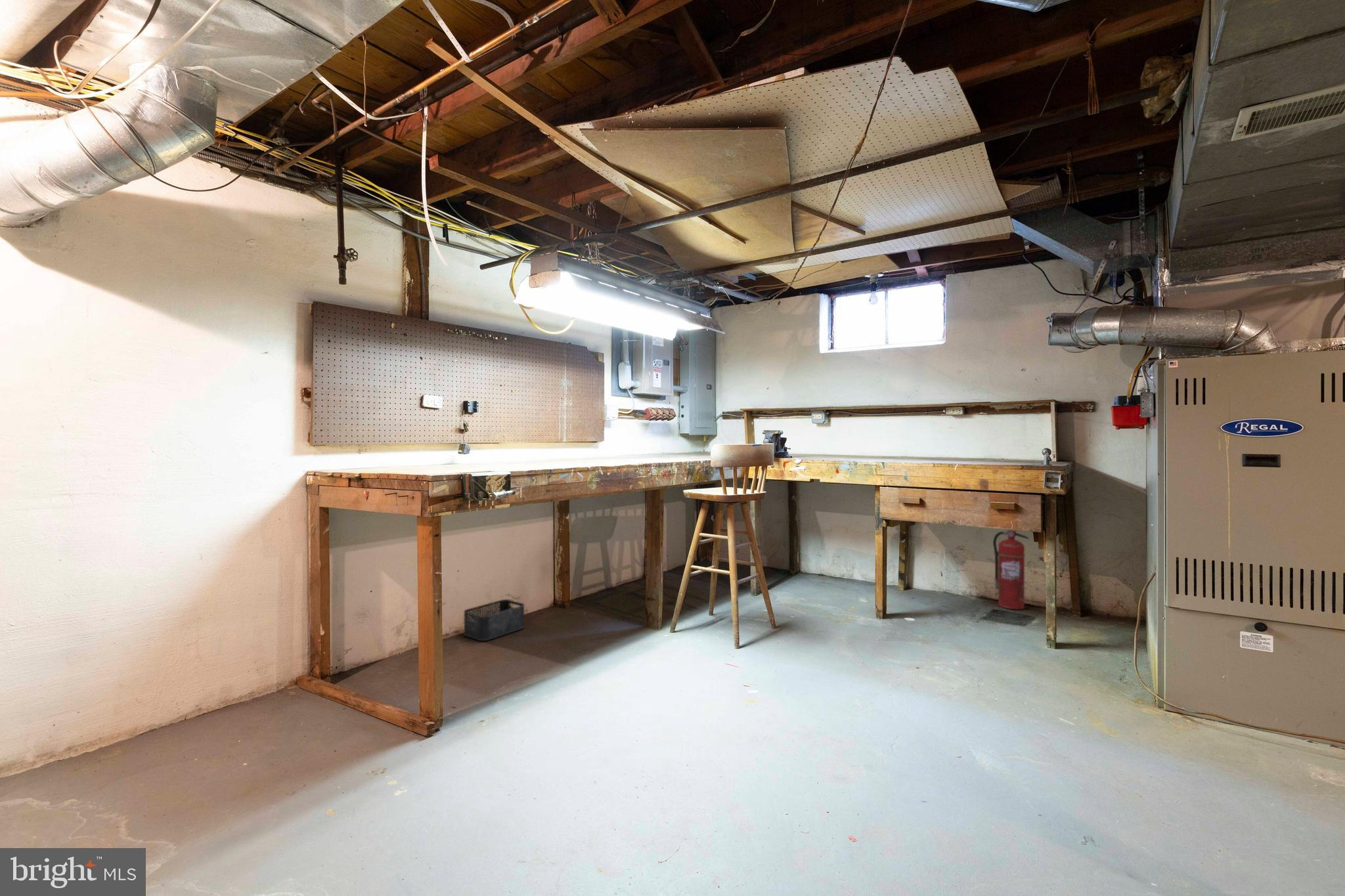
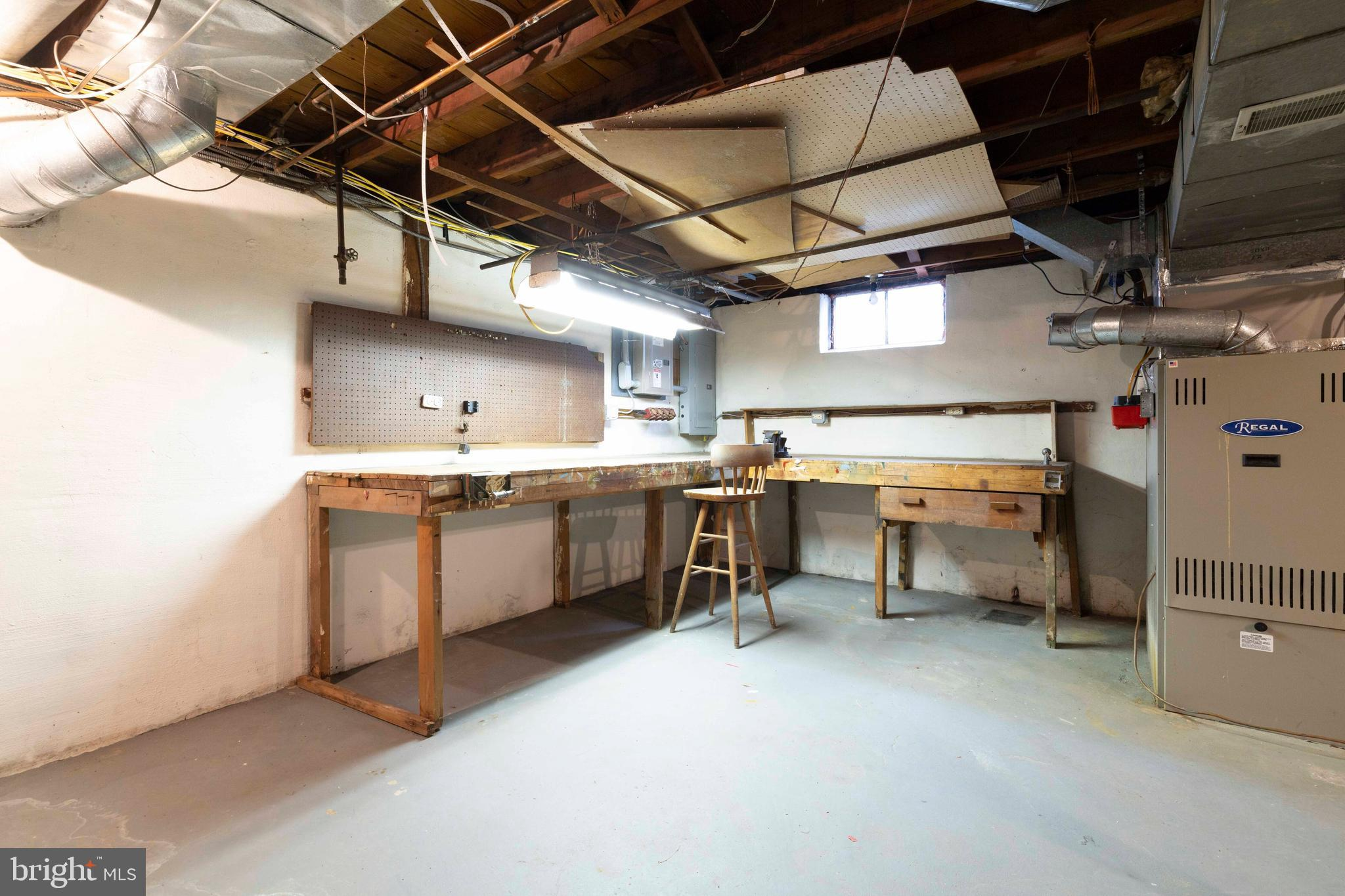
- fire extinguisher (1011, 566)
- storage bin (495, 619)
